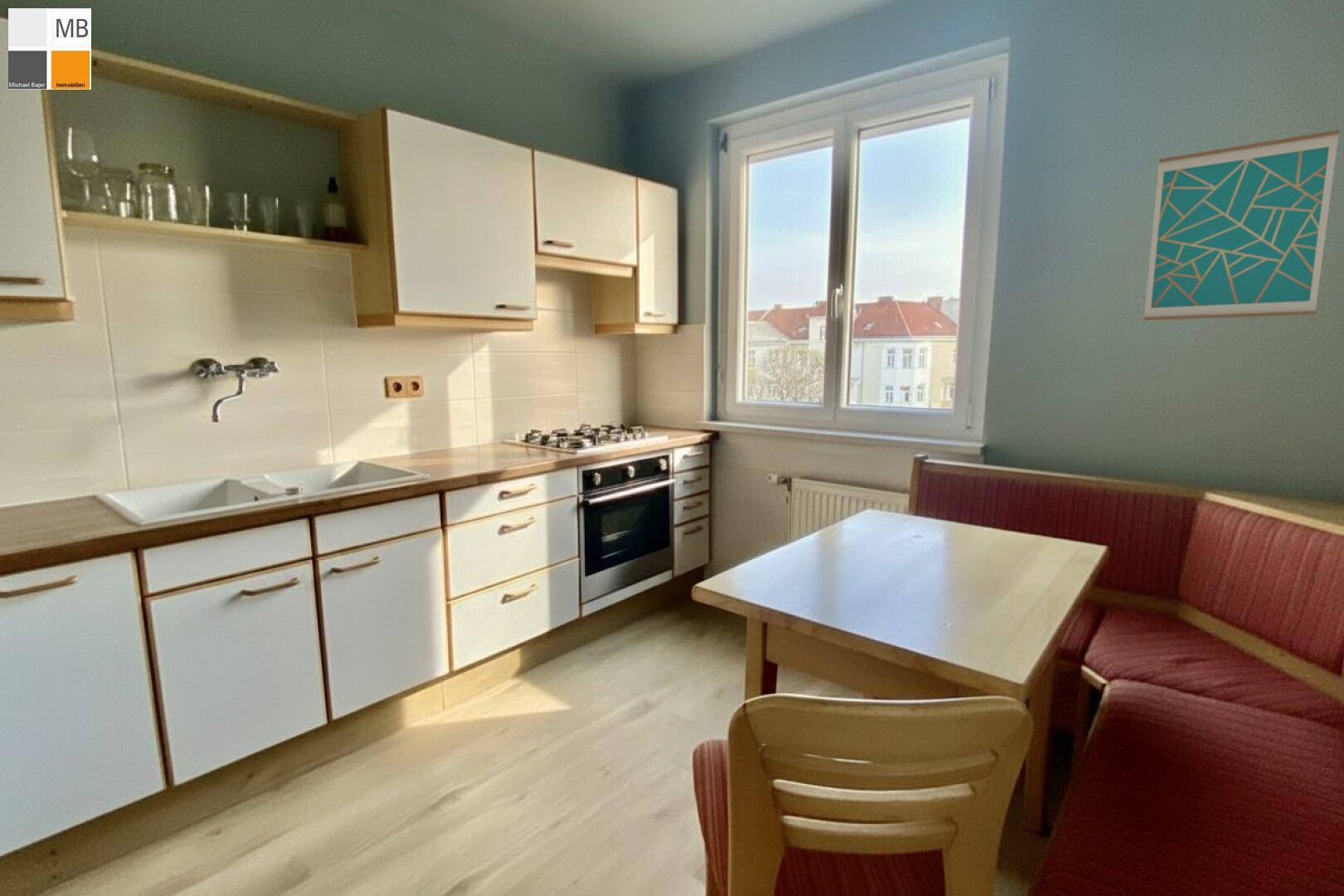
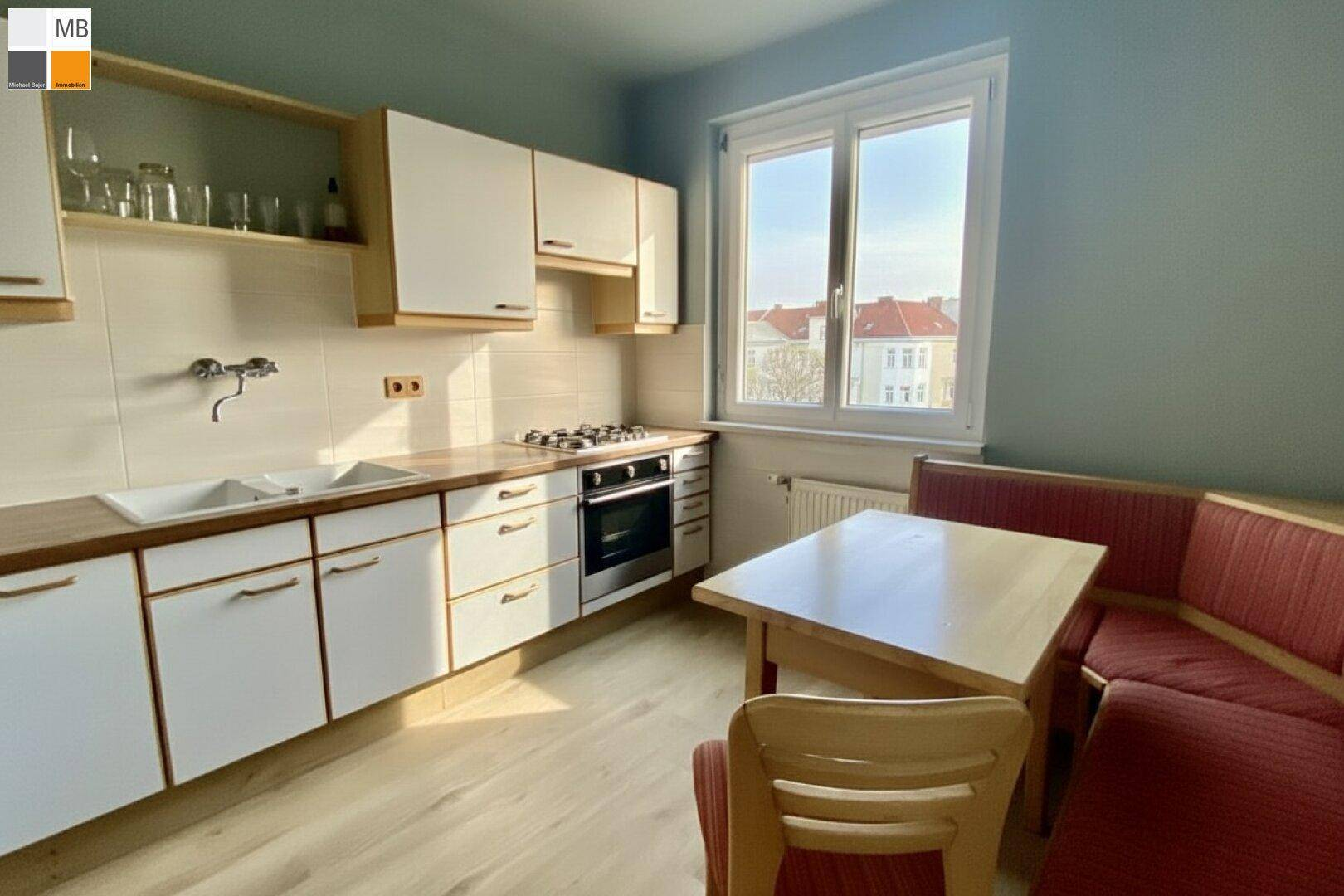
- wall art (1233, 233)
